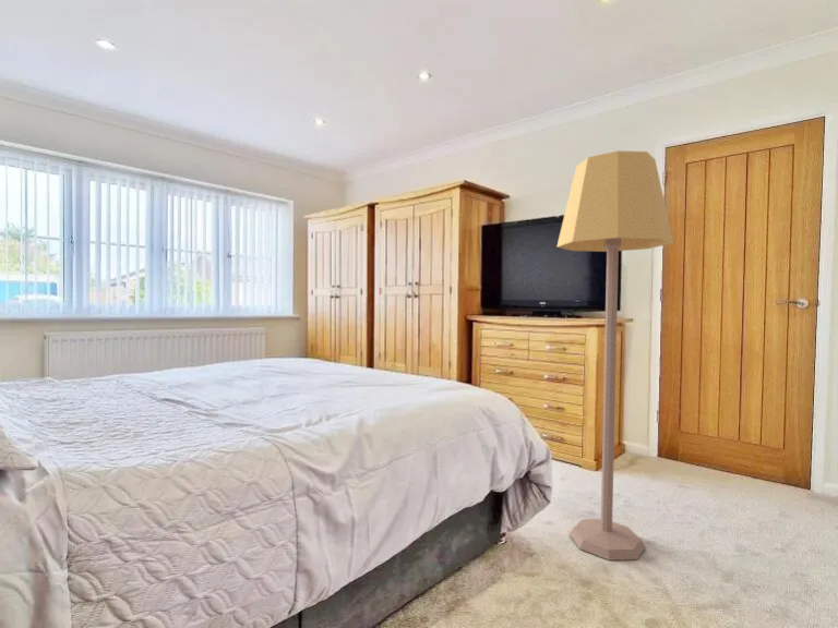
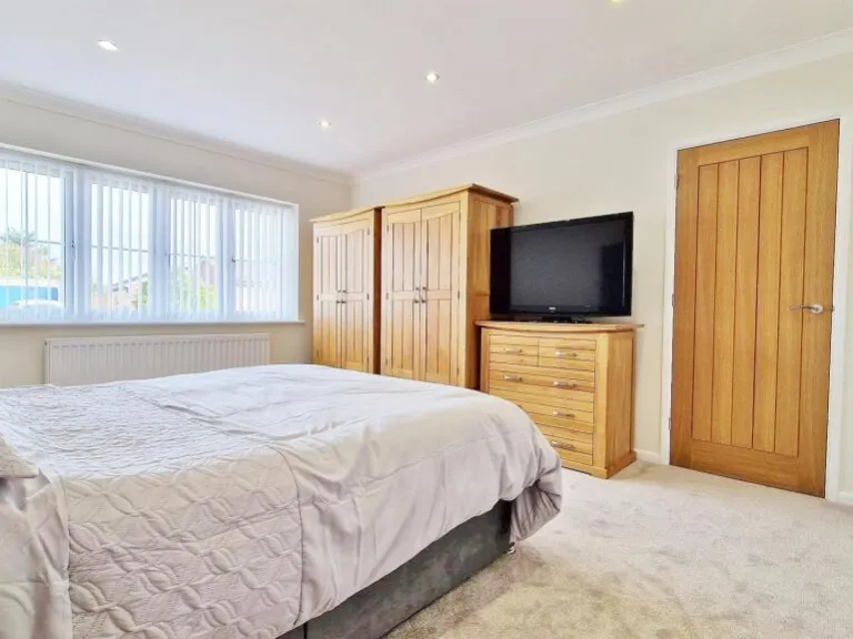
- lamp (610, 353)
